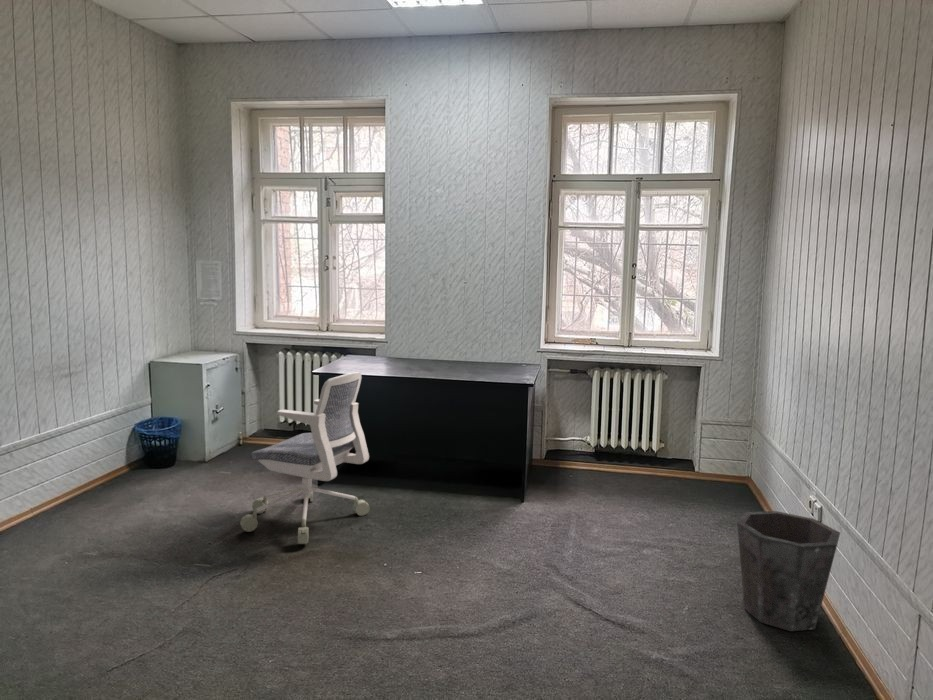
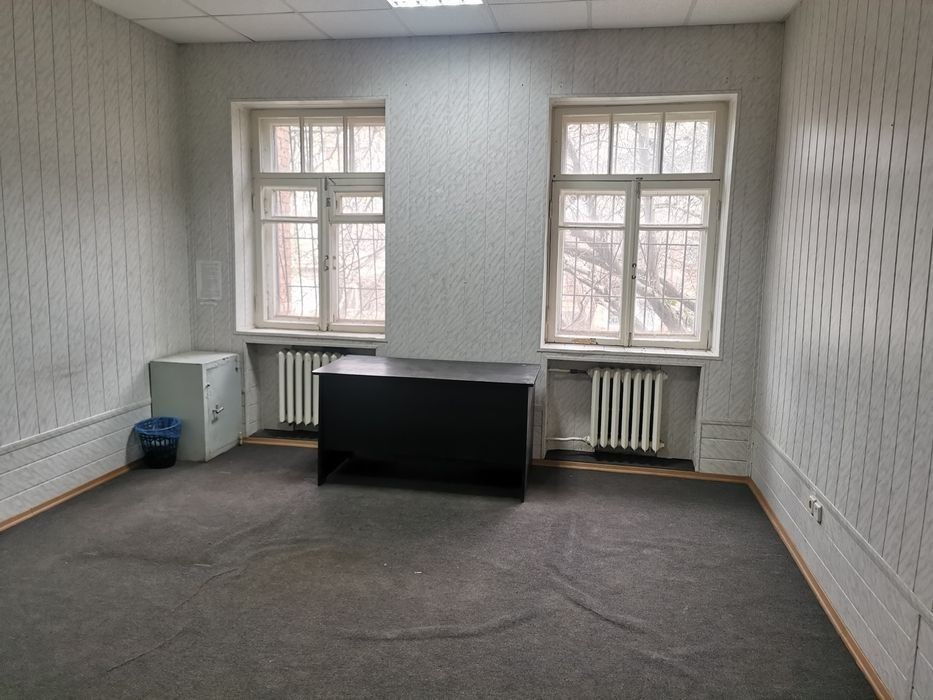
- waste bin (784, 570)
- office chair (306, 446)
